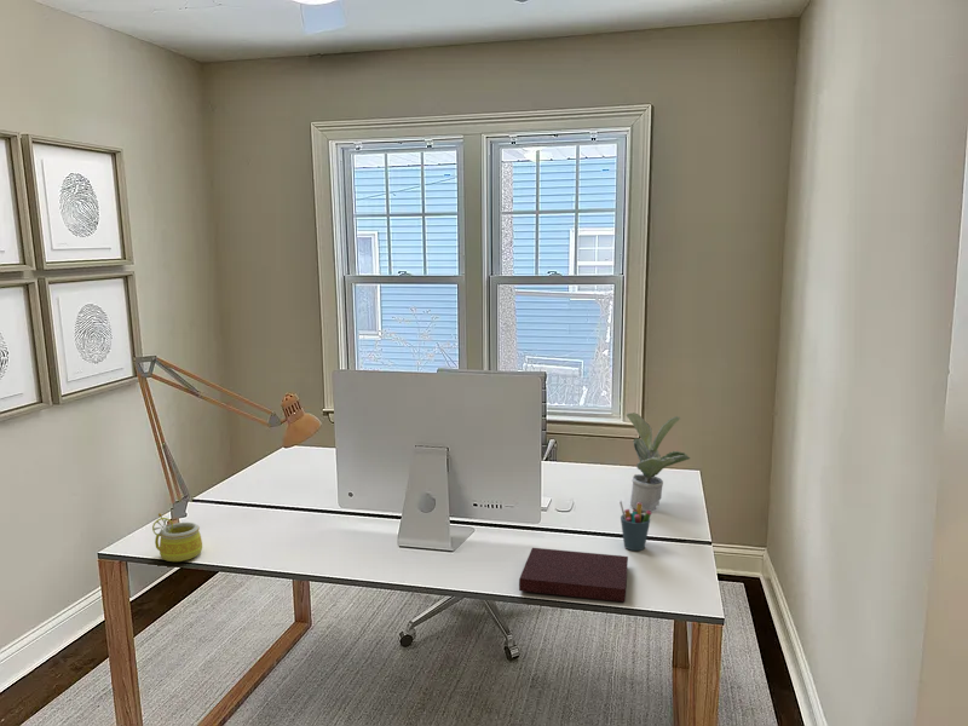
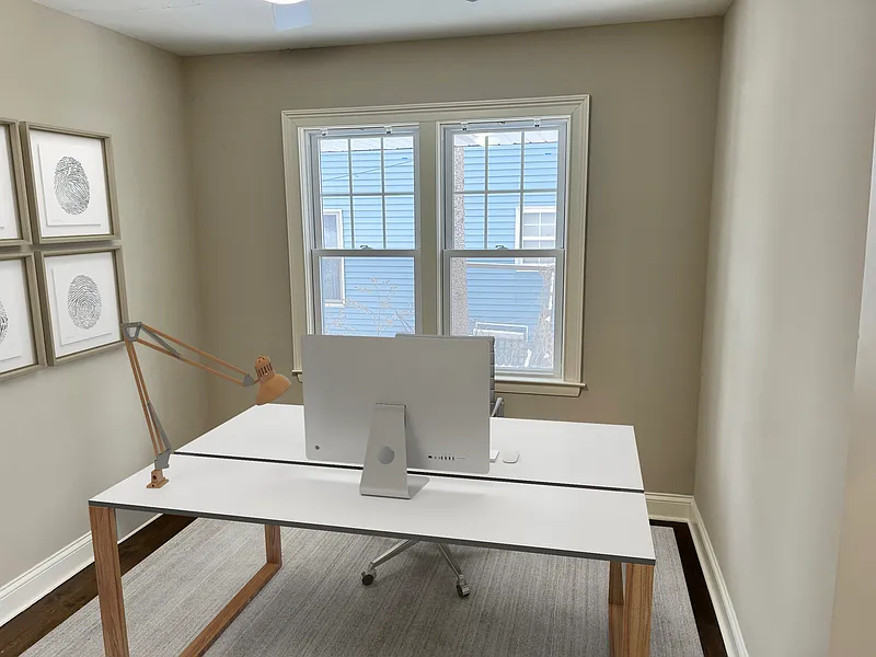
- mug (177, 535)
- pen holder (635, 524)
- notebook (575, 572)
- potted plant (657, 460)
